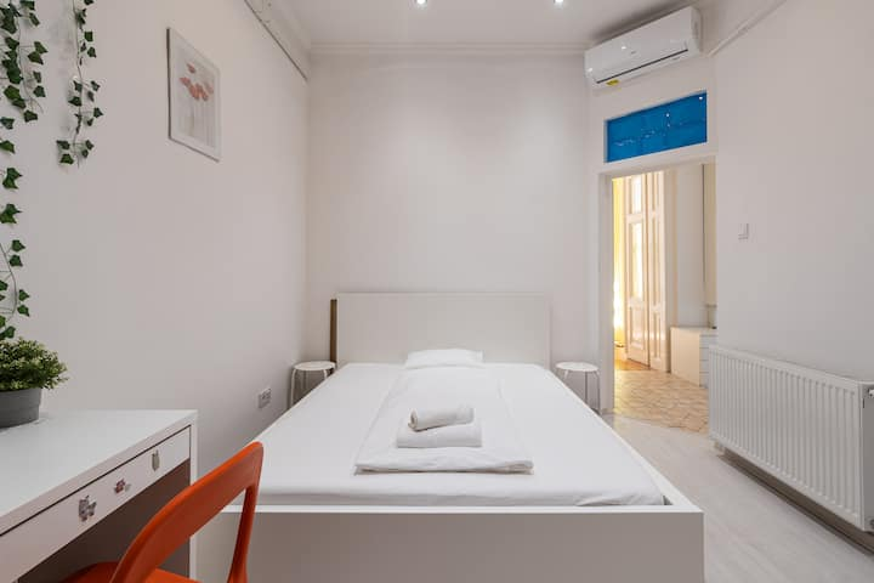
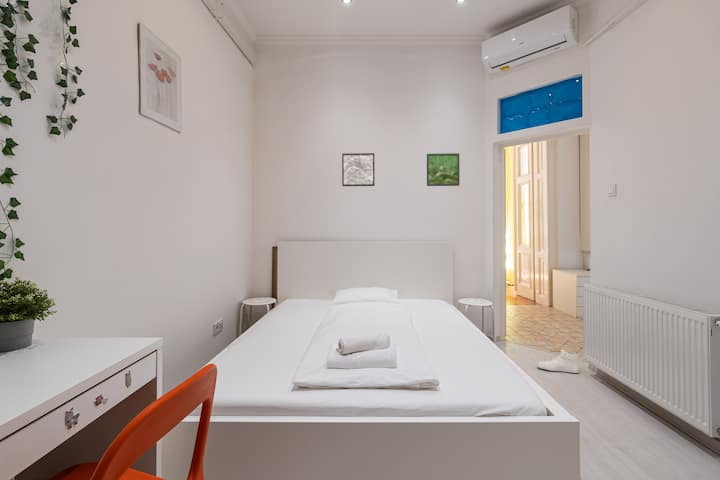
+ wall art (358, 169)
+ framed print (443, 169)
+ sneaker (557, 359)
